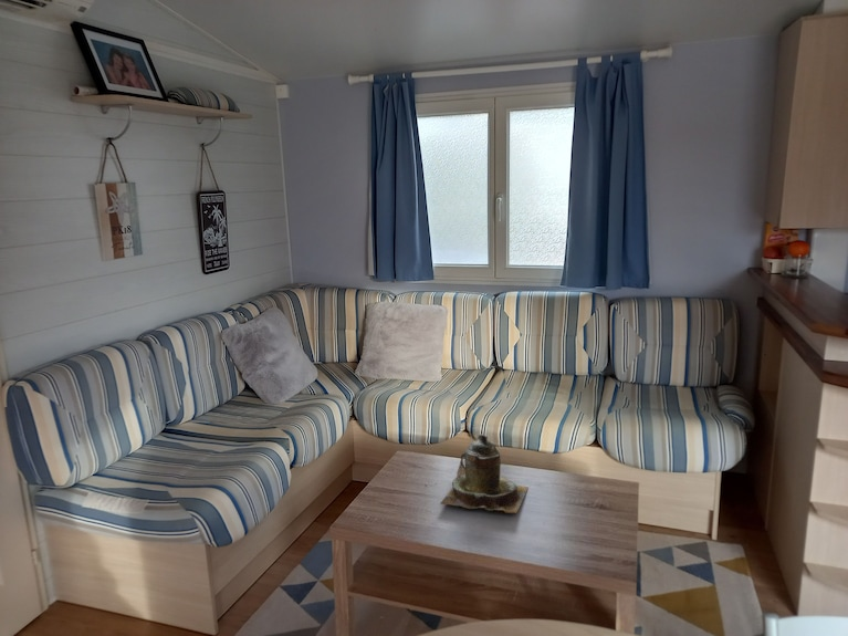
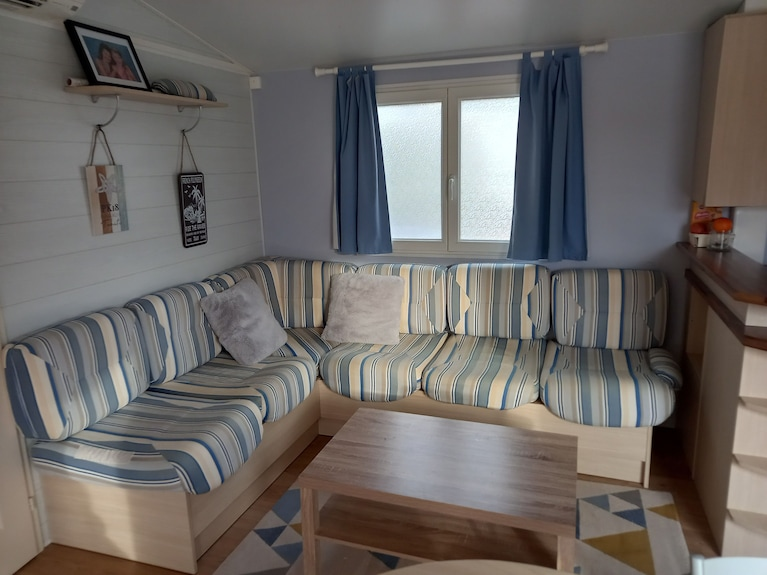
- teapot (485, 468)
